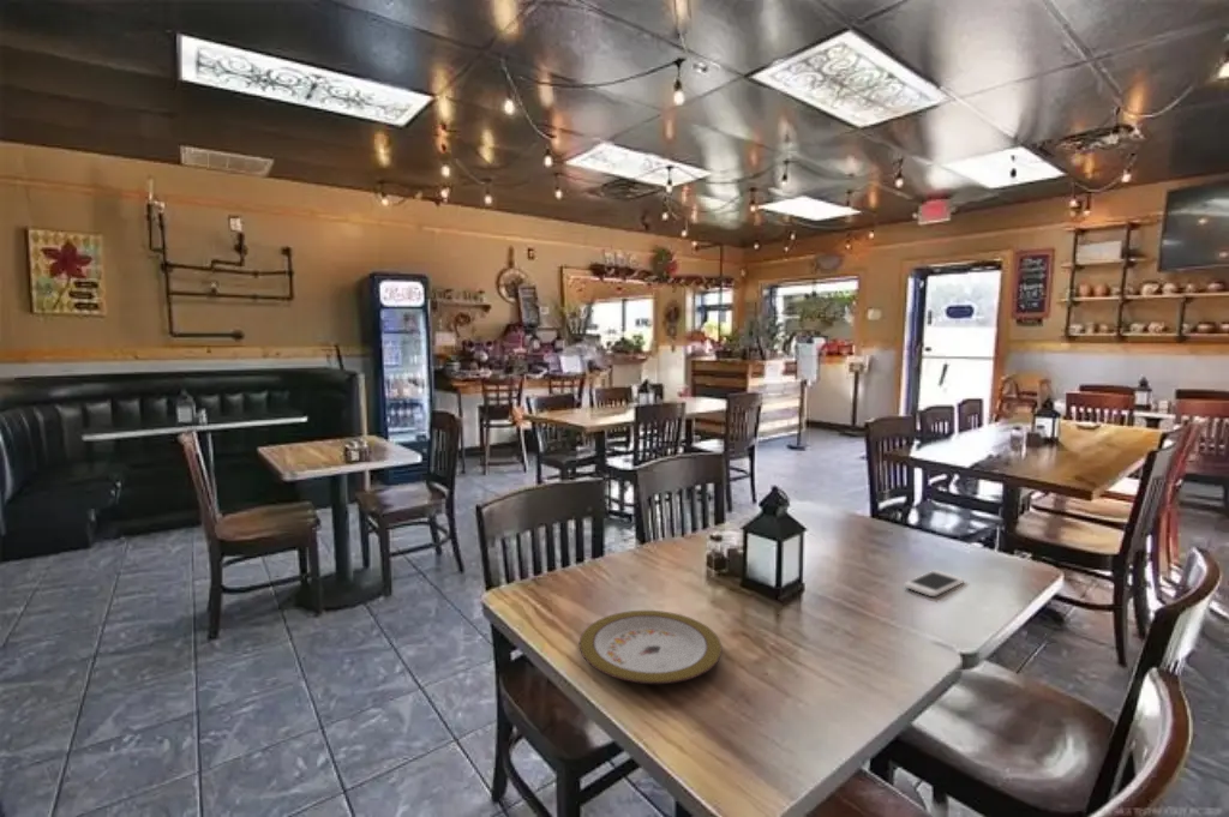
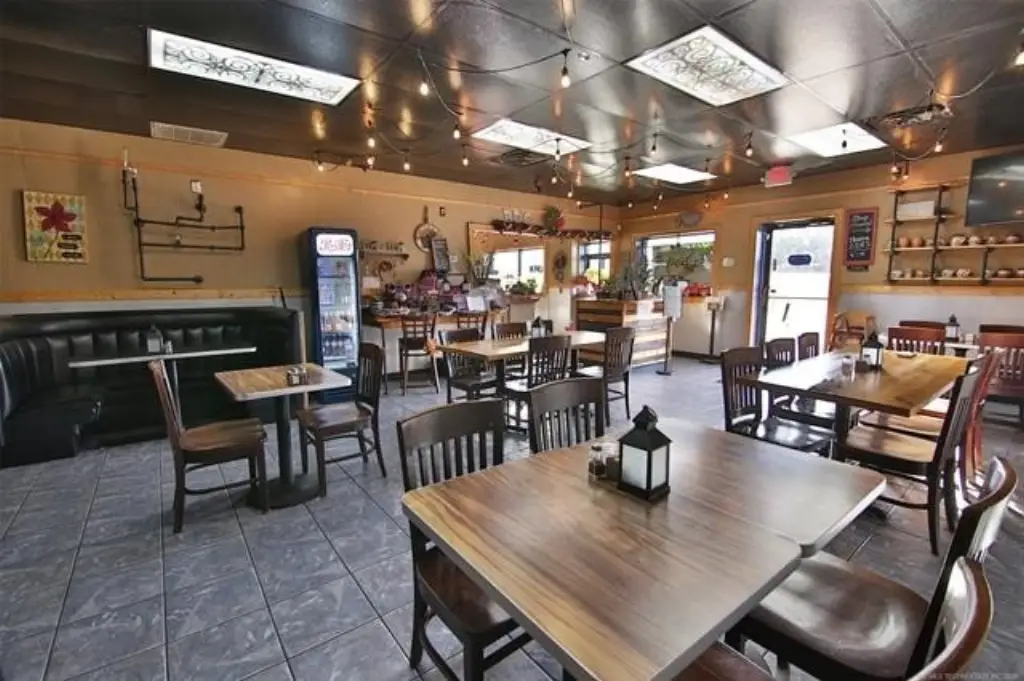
- plate (649, 647)
- smartphone (934, 582)
